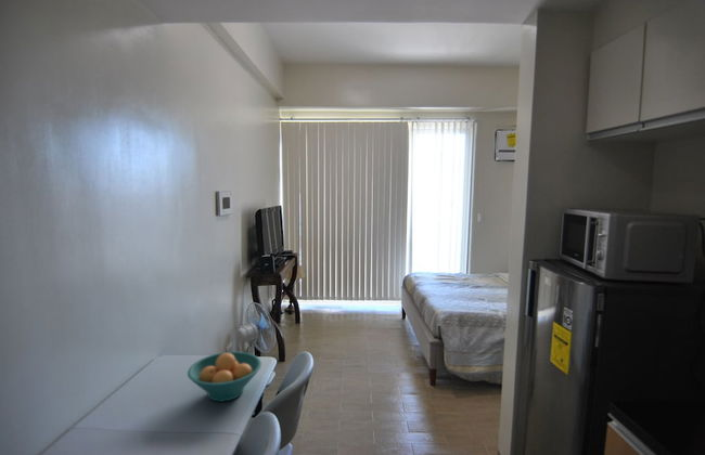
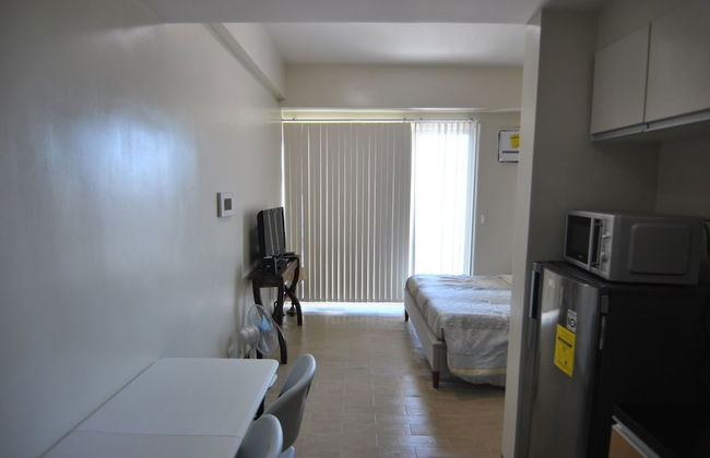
- fruit bowl (226, 373)
